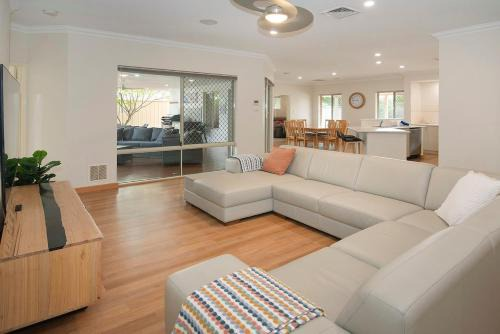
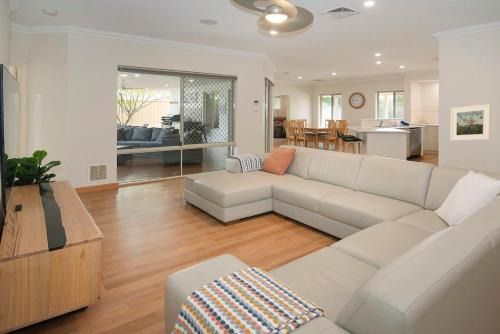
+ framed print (469, 123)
